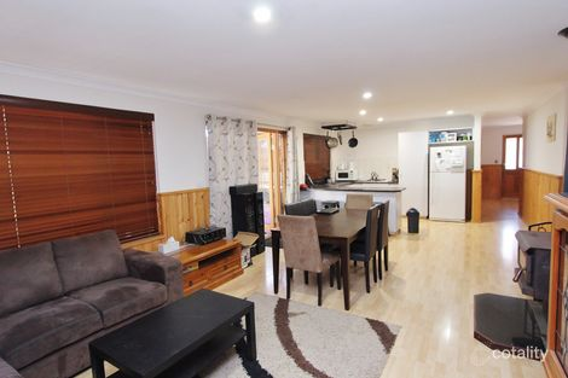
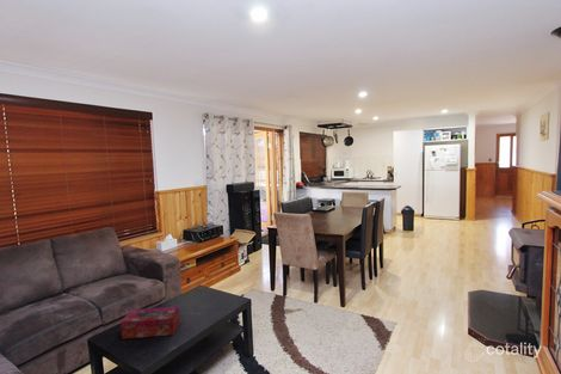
+ tissue box (152, 321)
